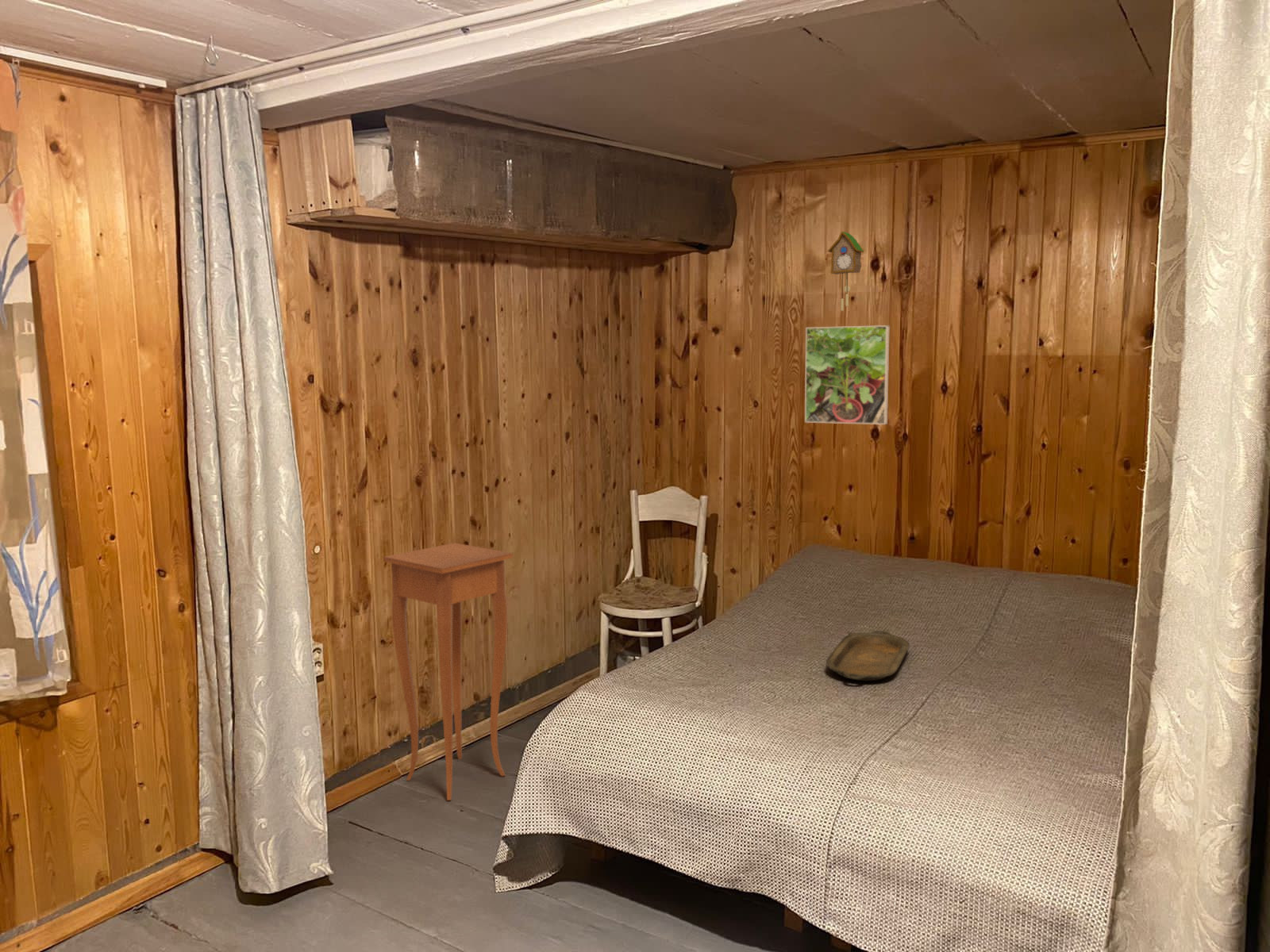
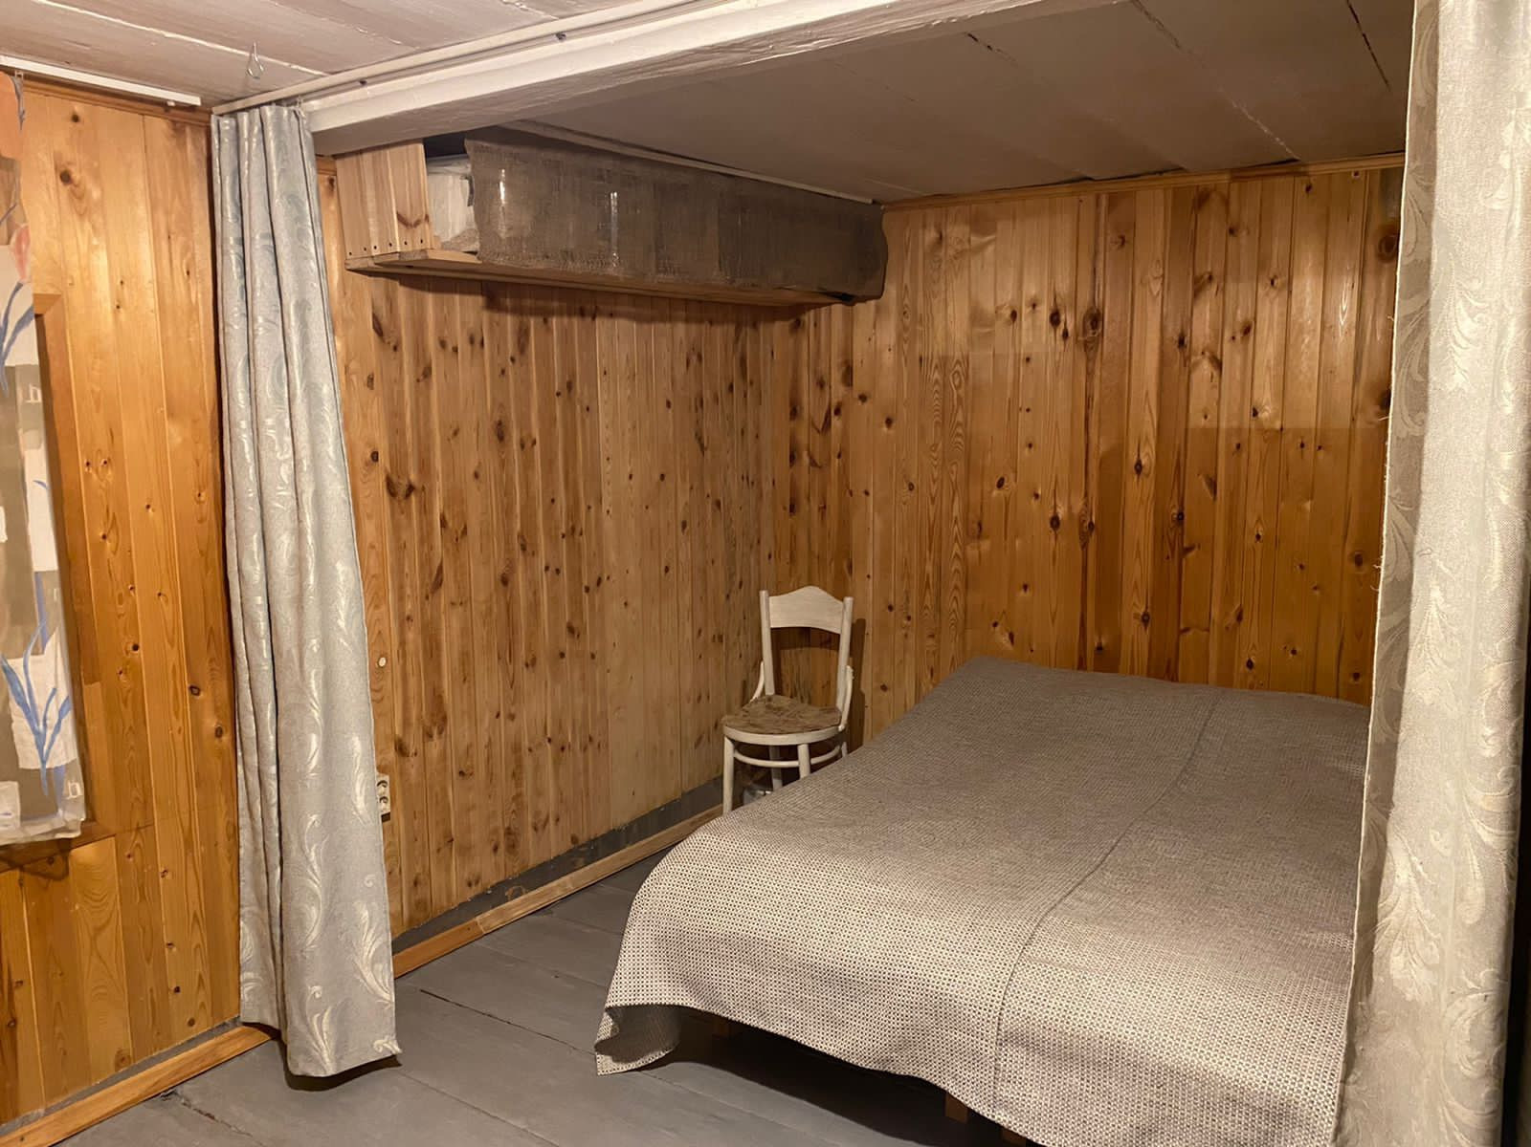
- serving tray (868, 656)
- cuckoo clock (845, 271)
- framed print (845, 374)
- side table (452, 667)
